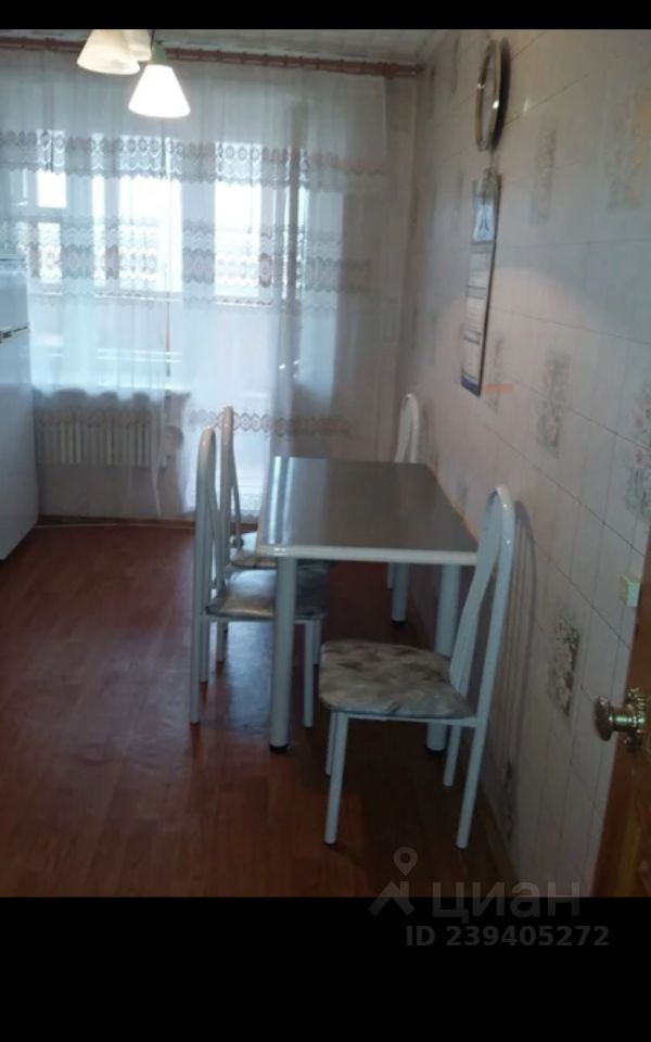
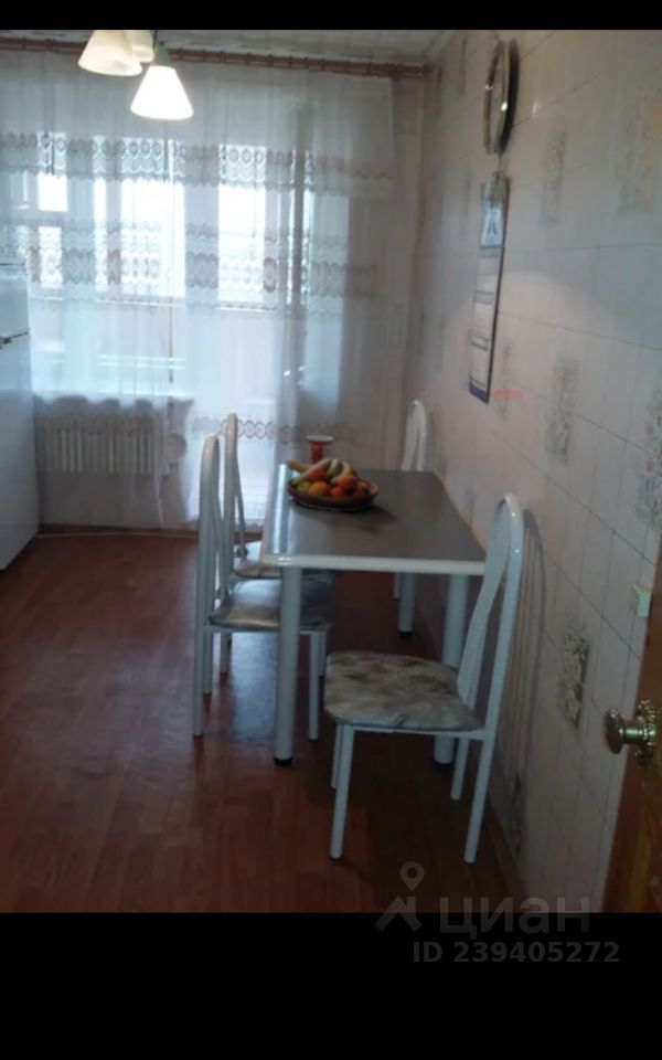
+ mug (318, 457)
+ fruit bowl (331, 481)
